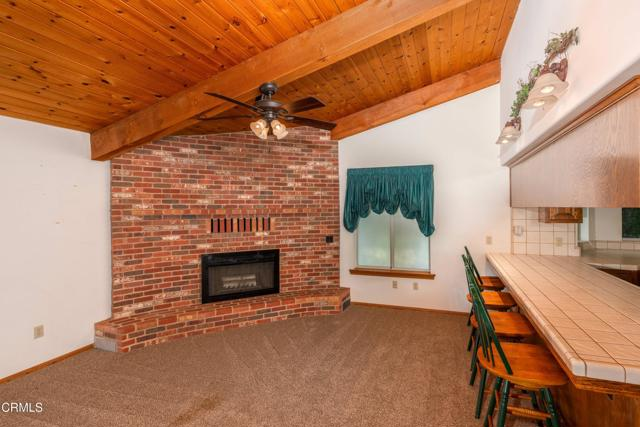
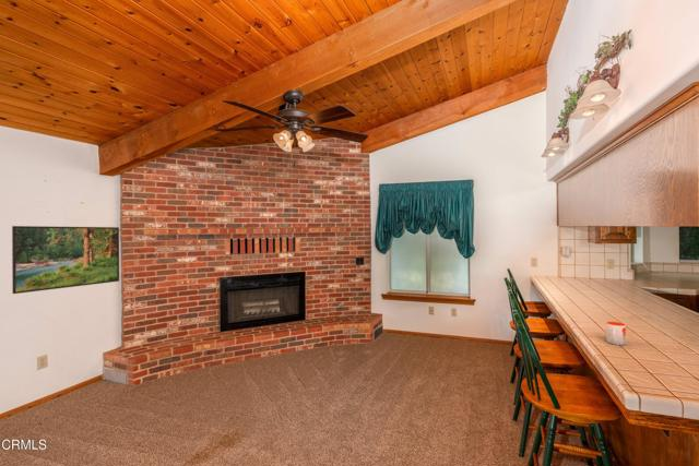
+ mug (615, 333)
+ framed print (71, 256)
